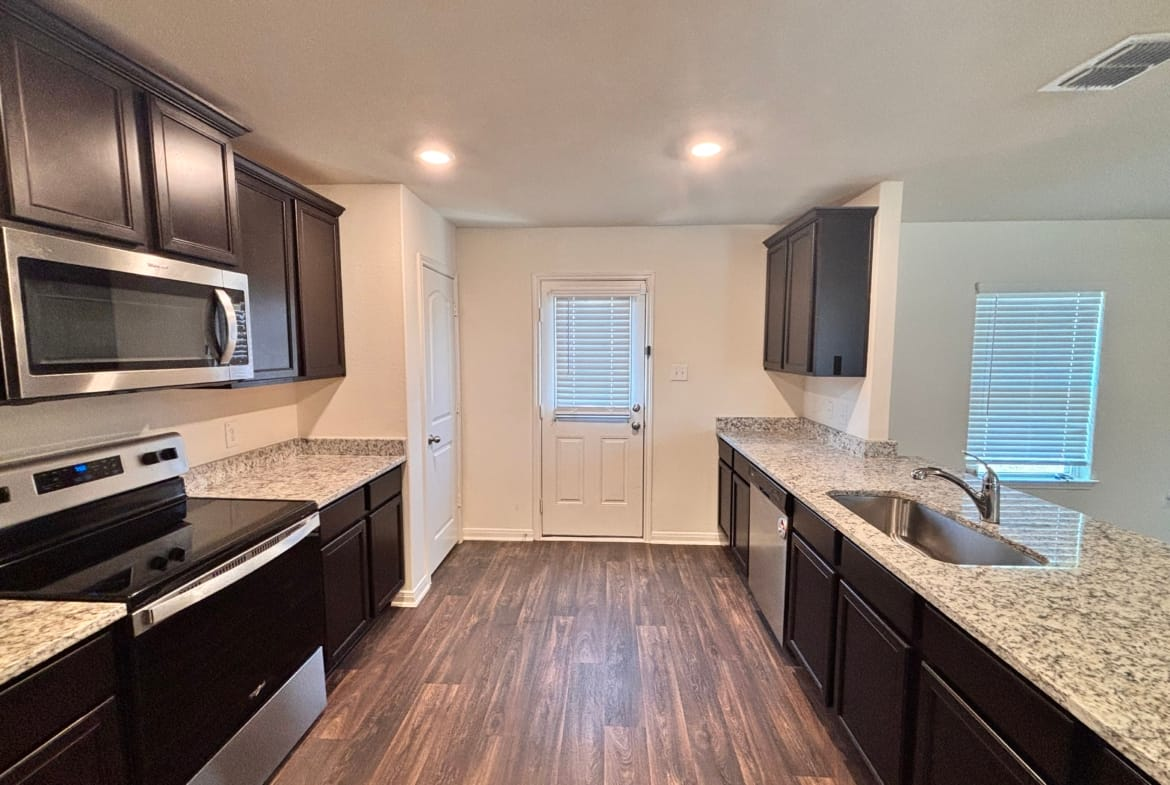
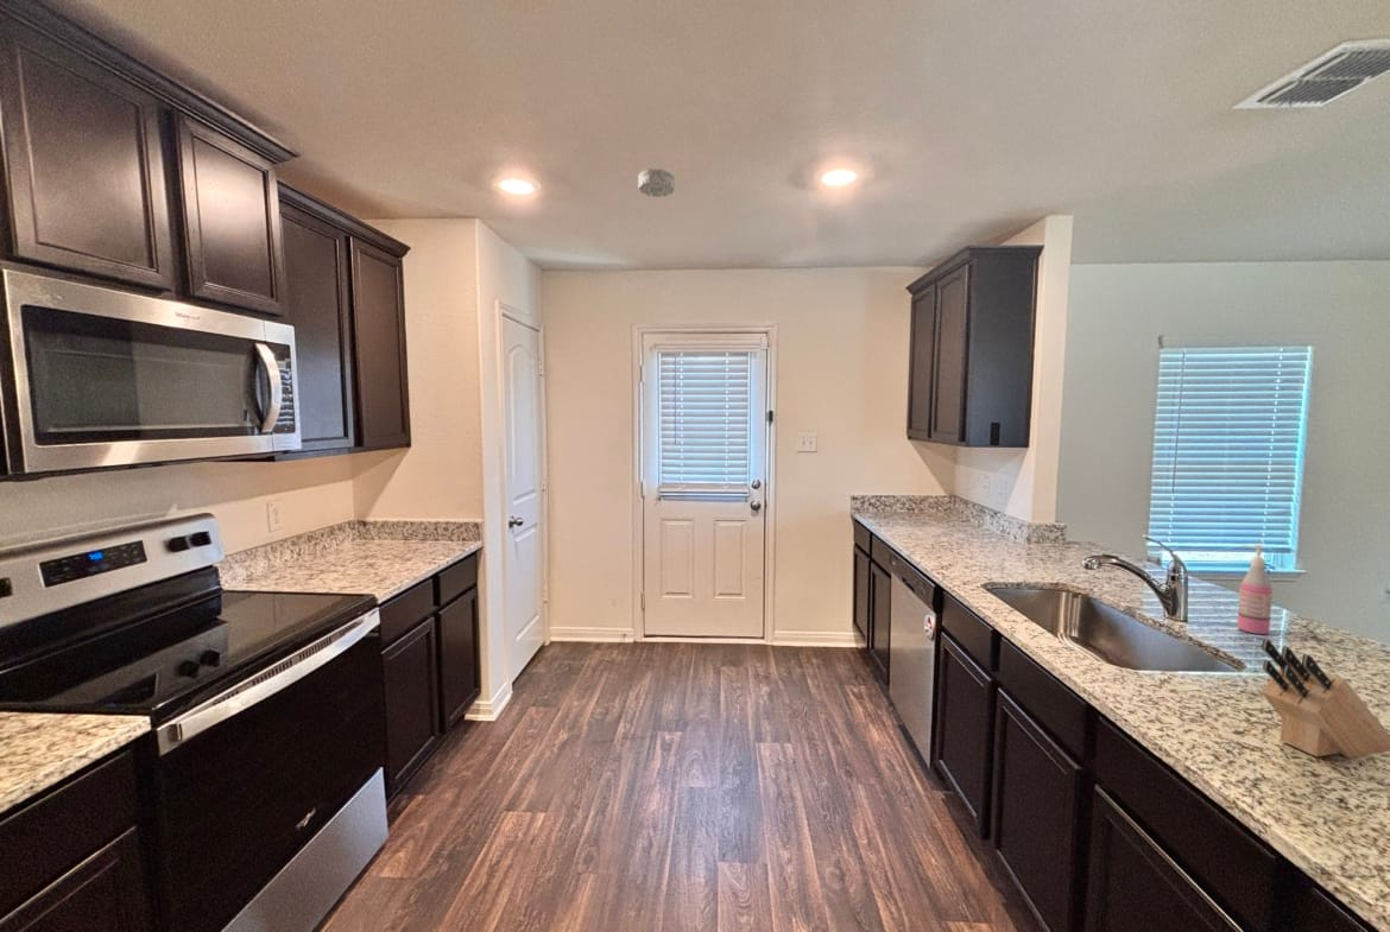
+ soap dispenser (1255, 588)
+ smoke detector (656, 182)
+ knife block (1323, 693)
